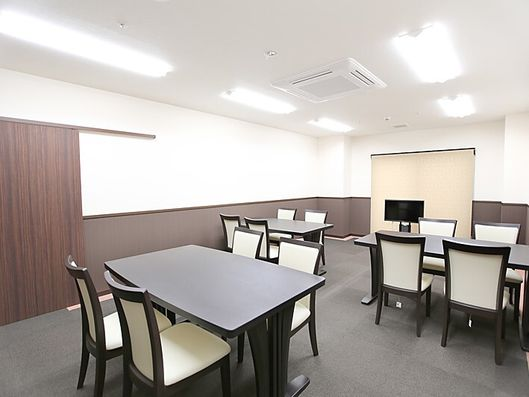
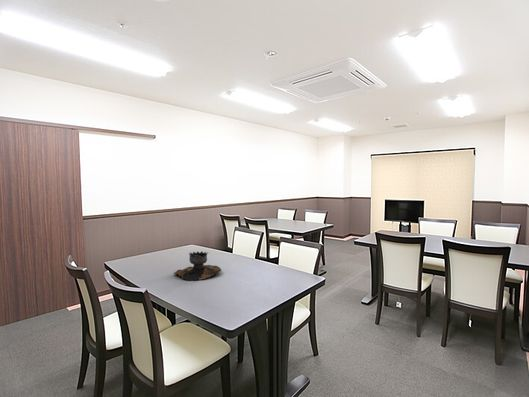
+ brazier (198, 263)
